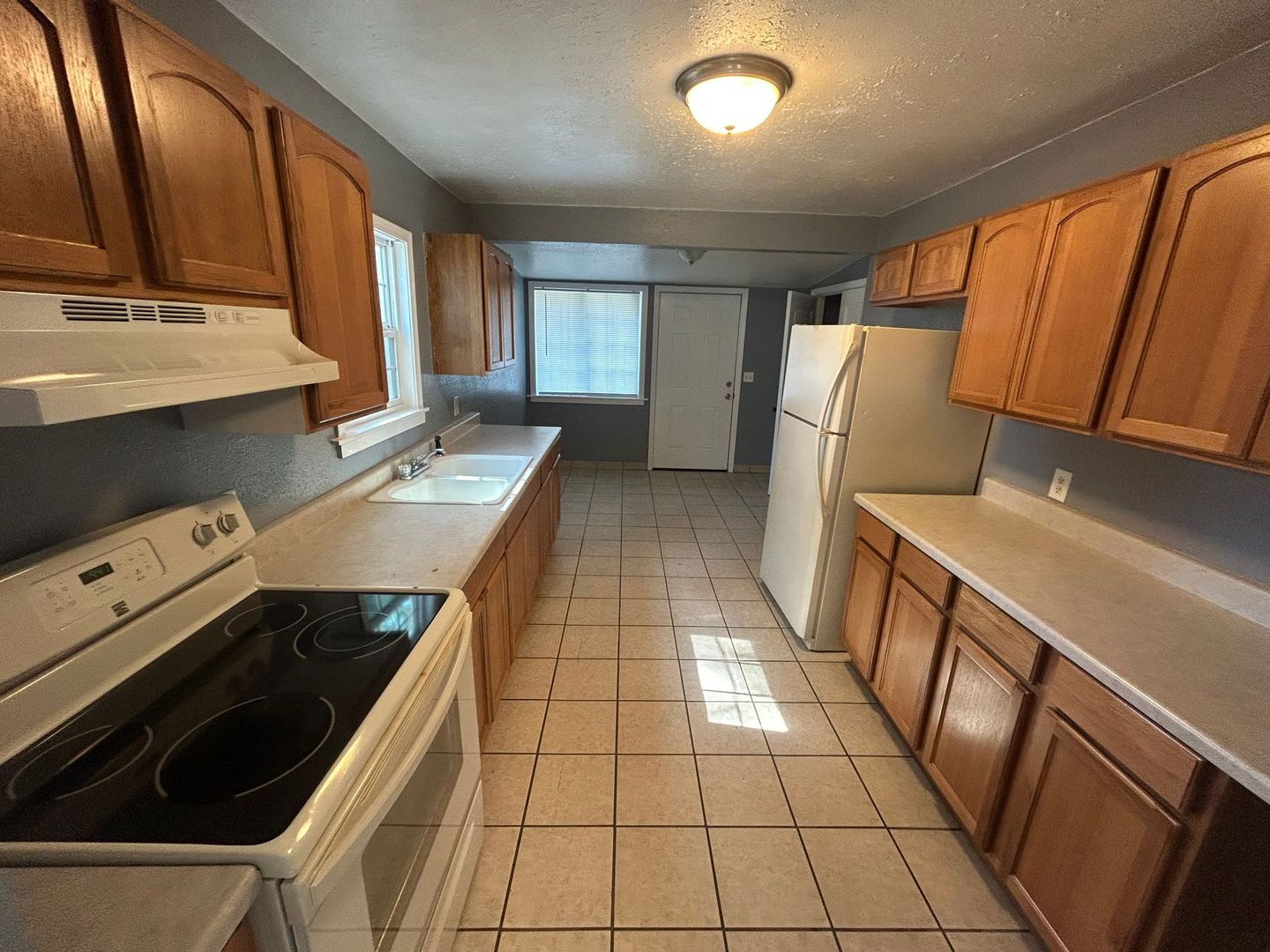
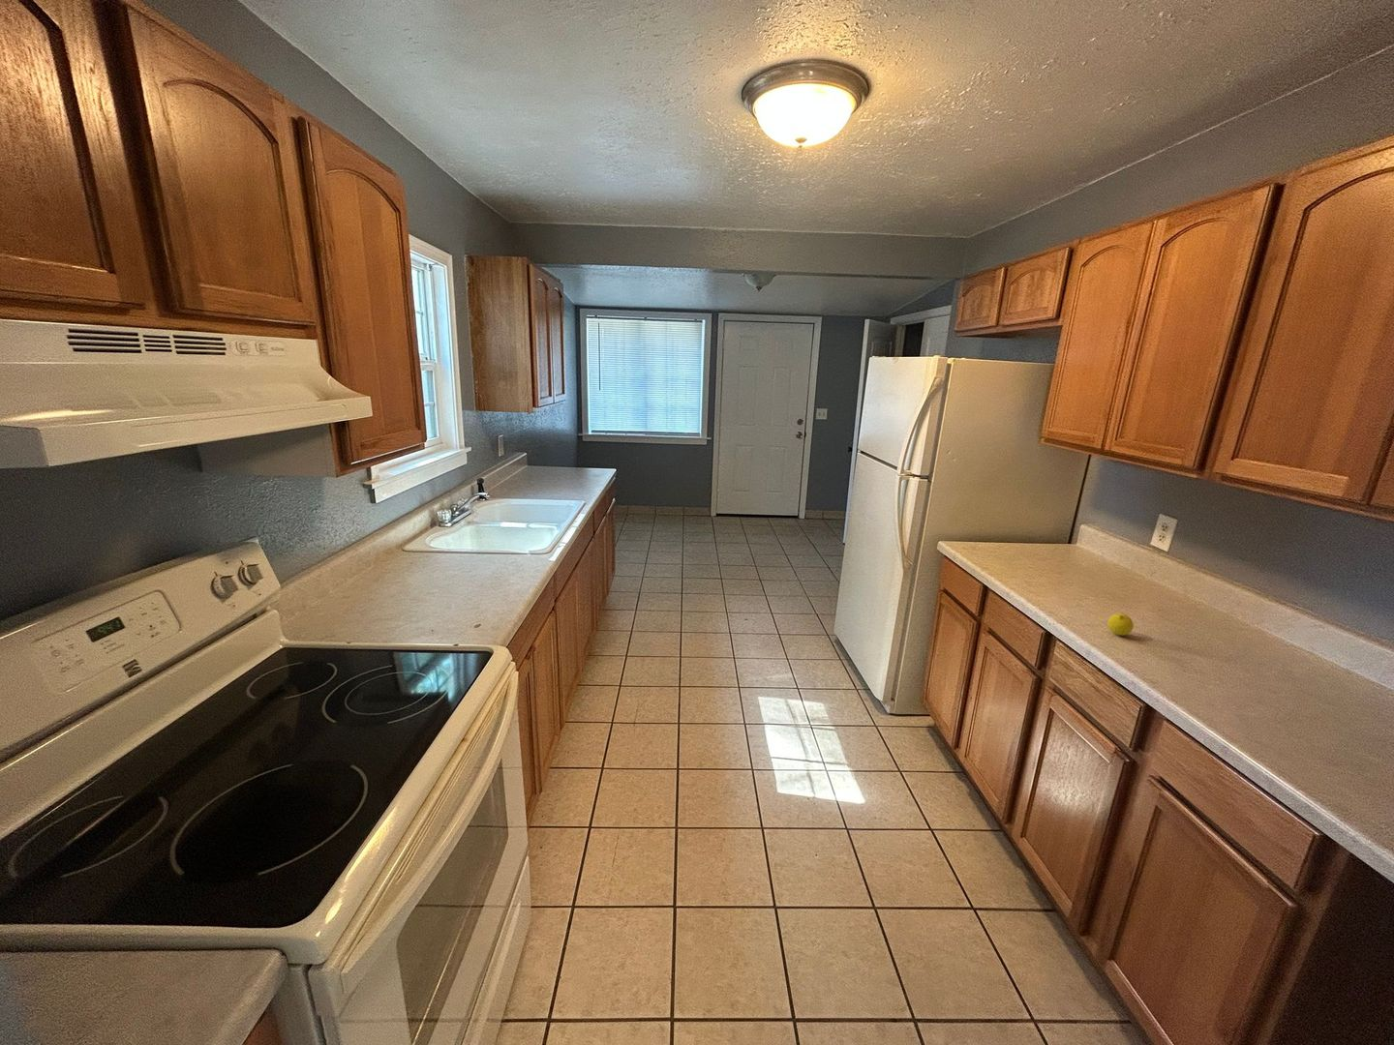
+ fruit (1120, 625)
